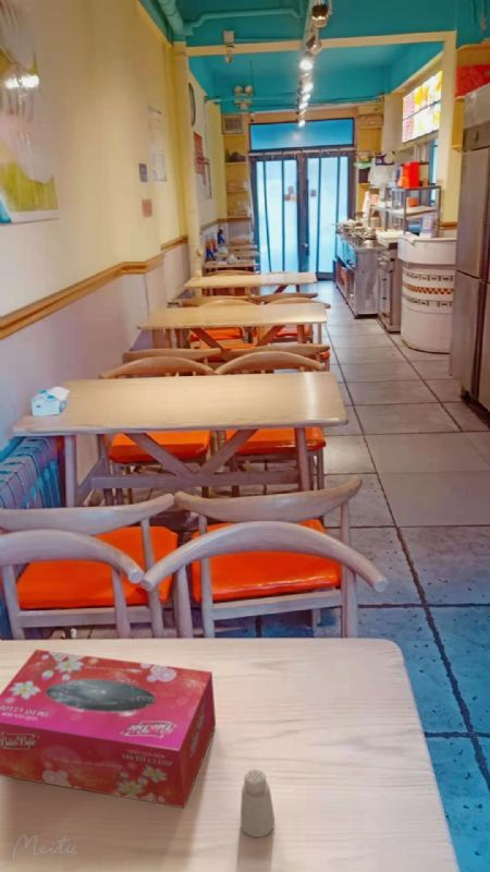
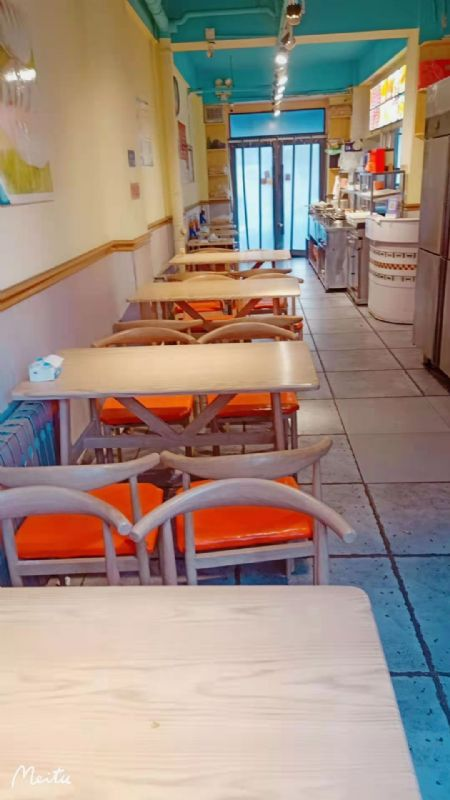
- tissue box (103, 722)
- saltshaker (256, 799)
